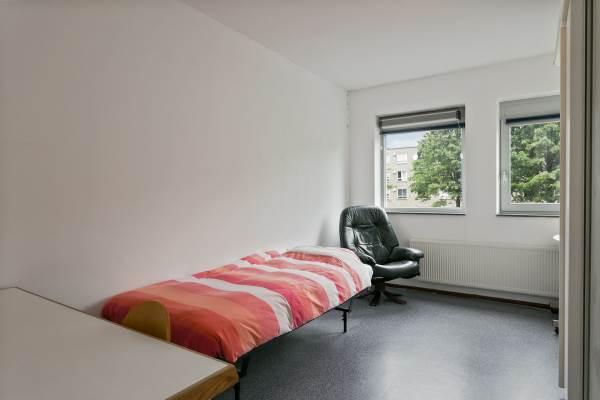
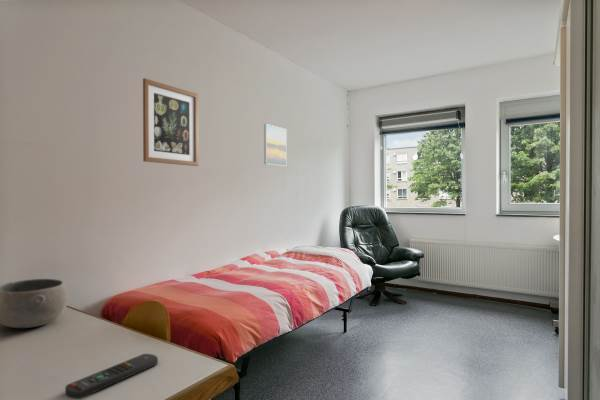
+ wall art (172, 125)
+ remote control (115, 373)
+ bowl (31, 303)
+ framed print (275, 145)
